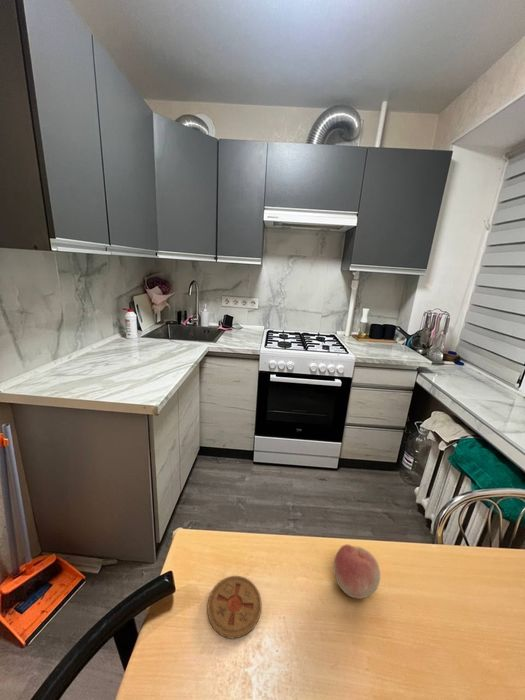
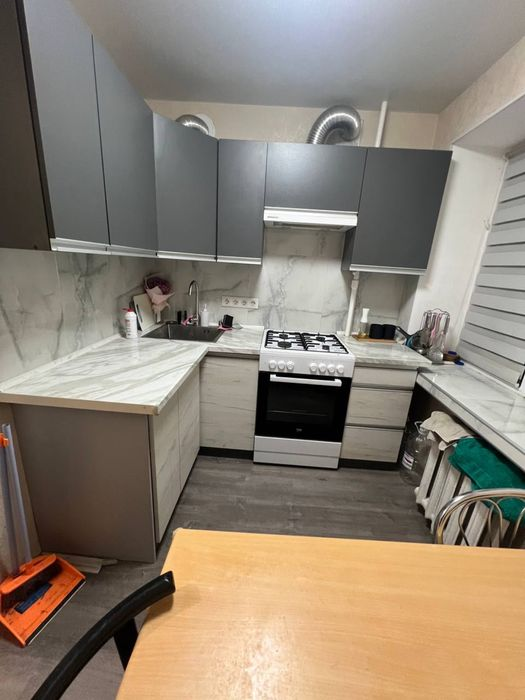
- fruit (355, 569)
- coaster (234, 604)
